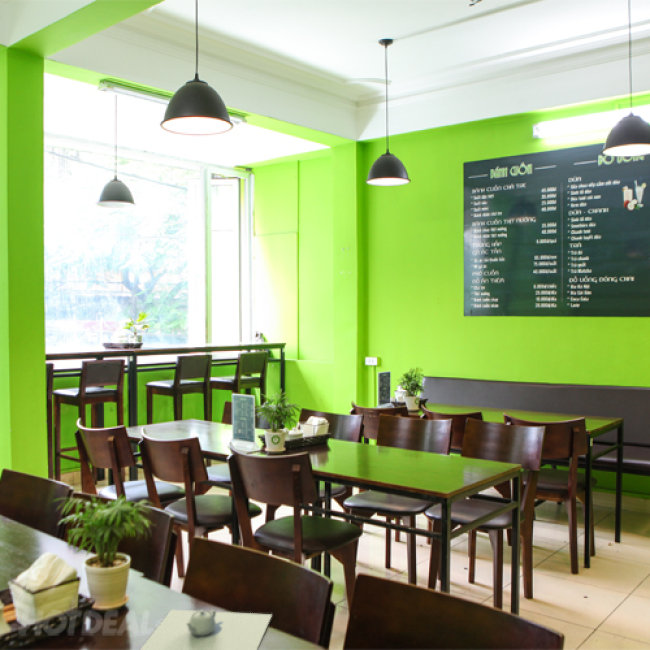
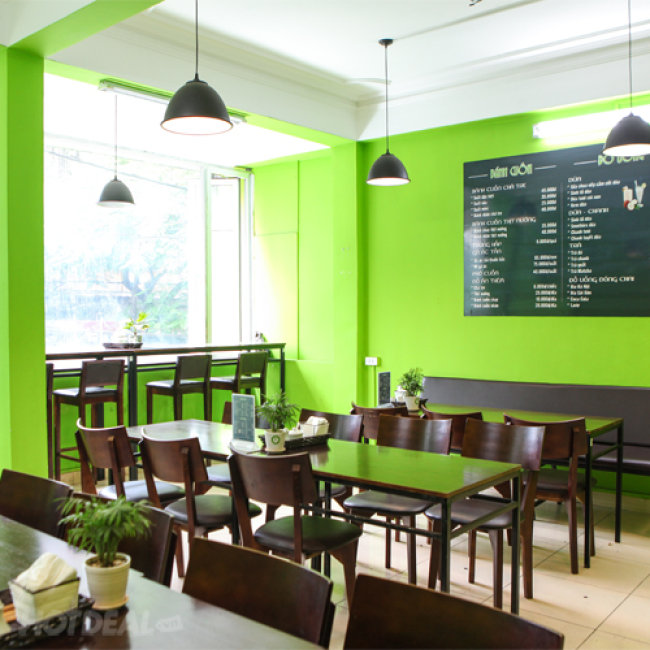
- teapot (207, 624)
